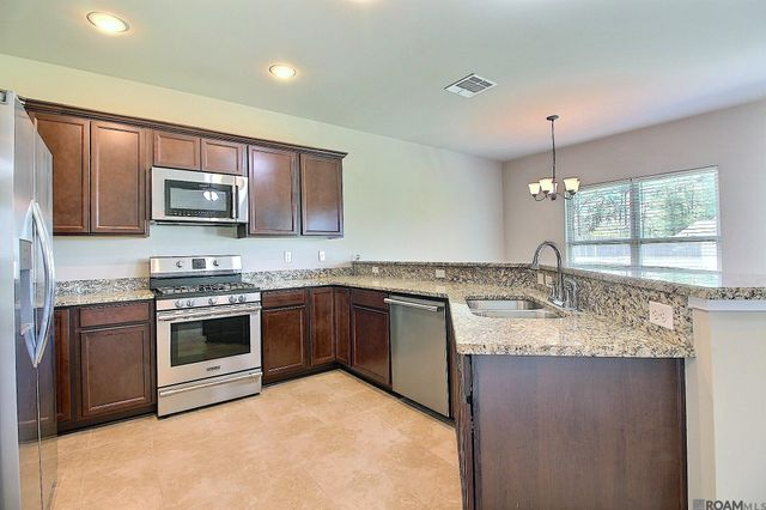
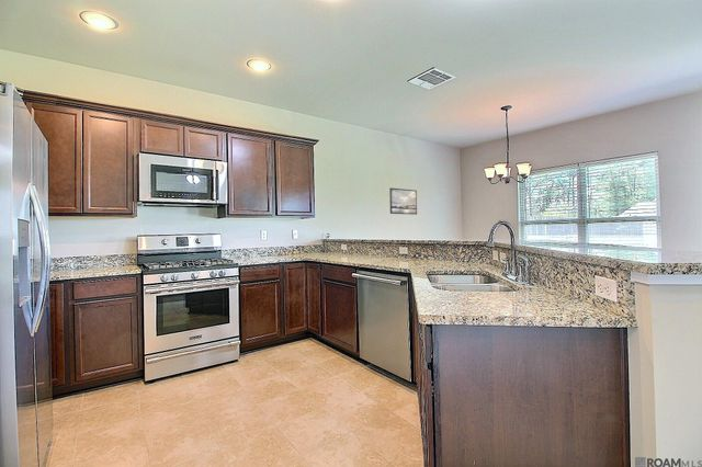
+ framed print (404, 201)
